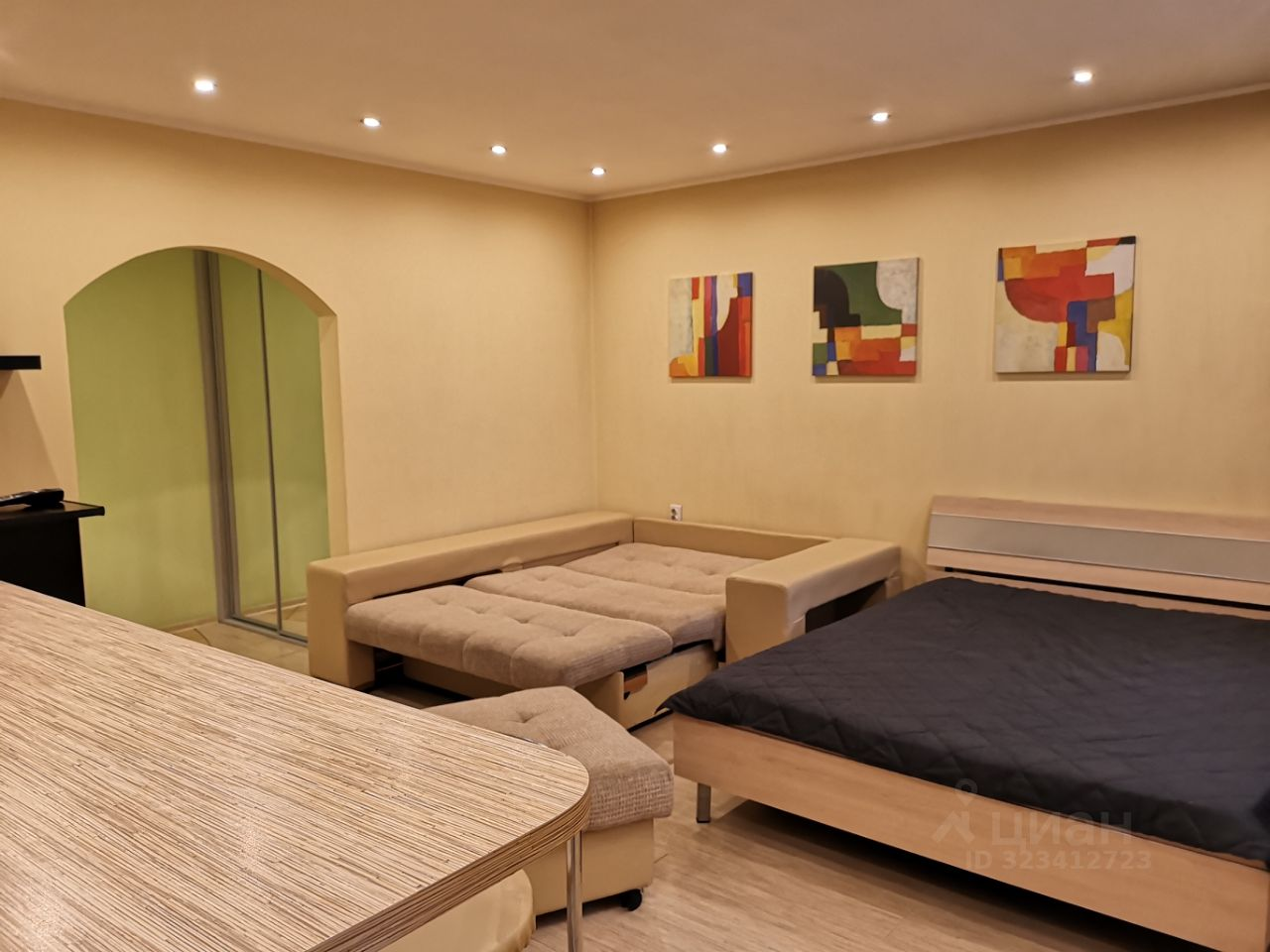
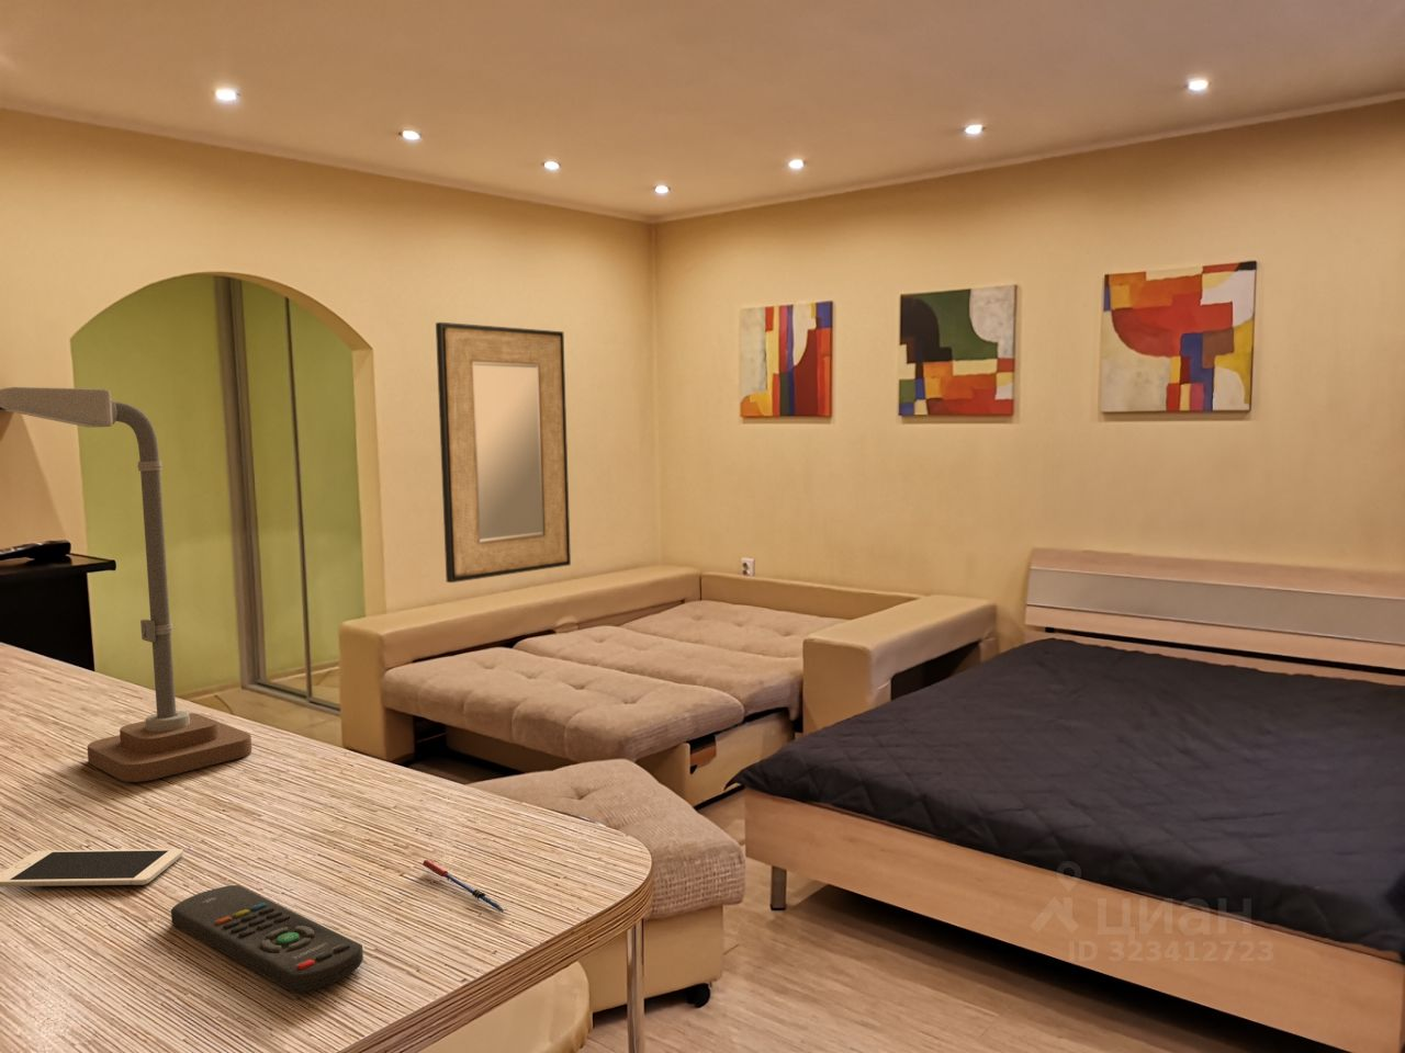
+ pen (464, 884)
+ cell phone (89, 866)
+ remote control (262, 932)
+ home mirror (507, 451)
+ desk lamp (147, 574)
